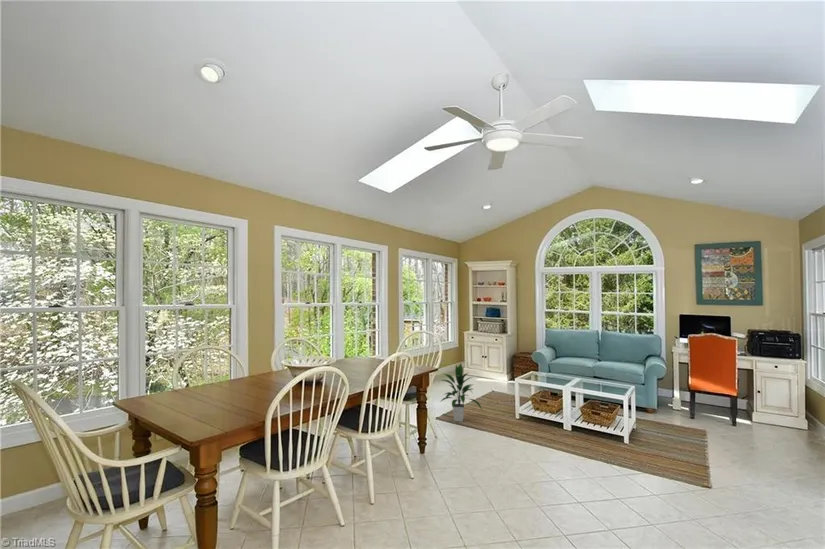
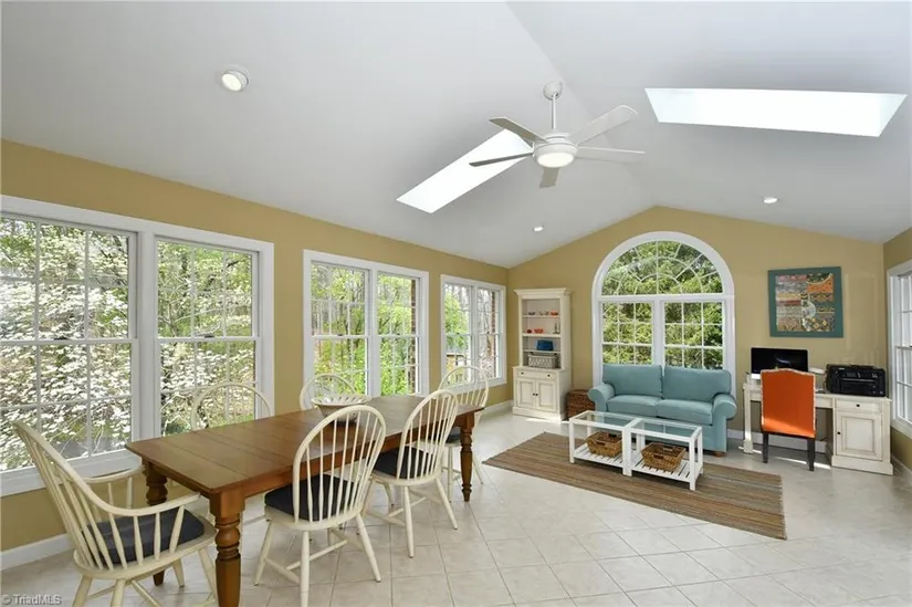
- indoor plant (461, 393)
